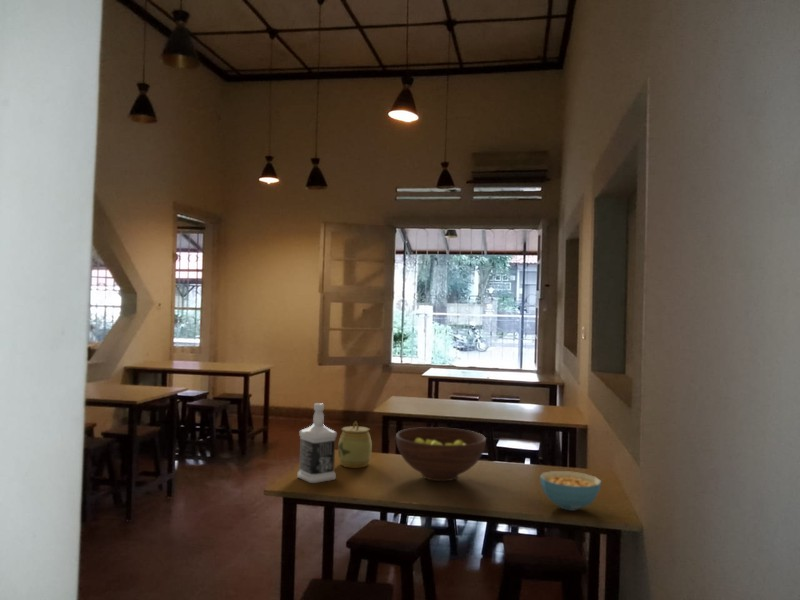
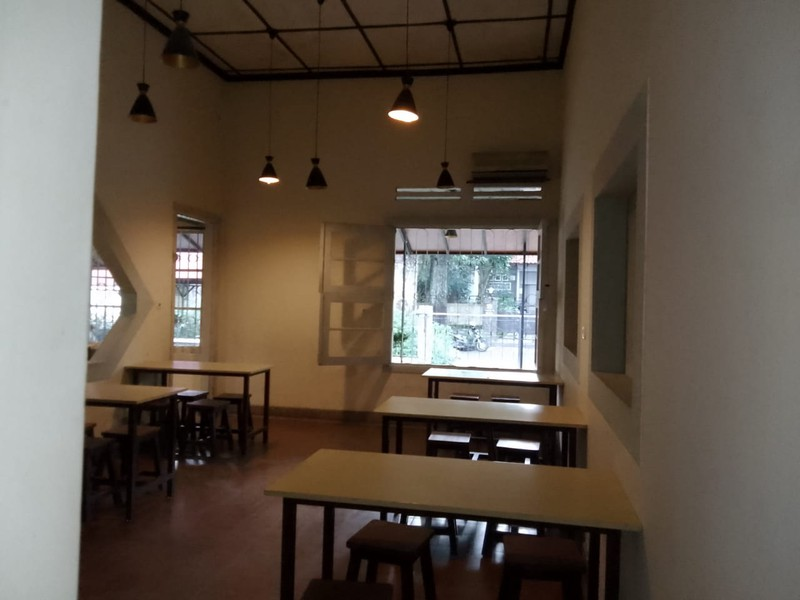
- jar (355, 442)
- bottle (317, 440)
- cereal bowl (569, 493)
- fruit bowl (440, 456)
